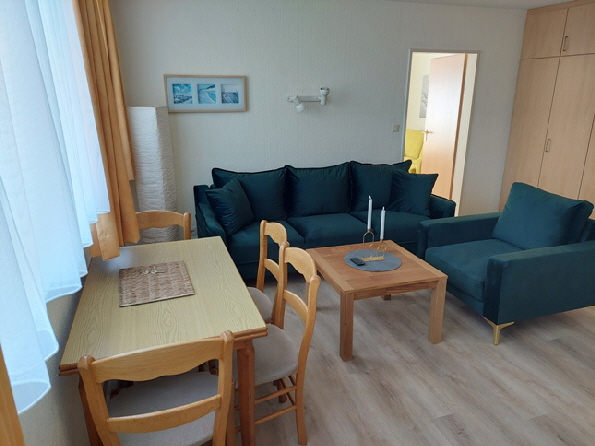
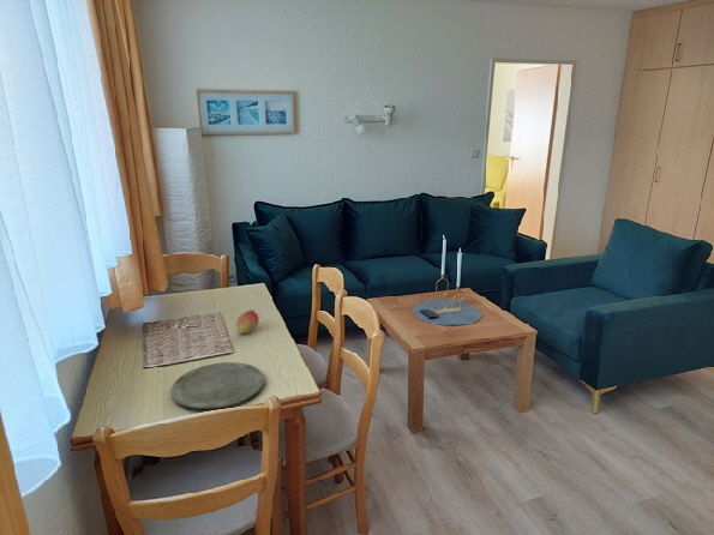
+ fruit (247, 321)
+ plate (218, 385)
